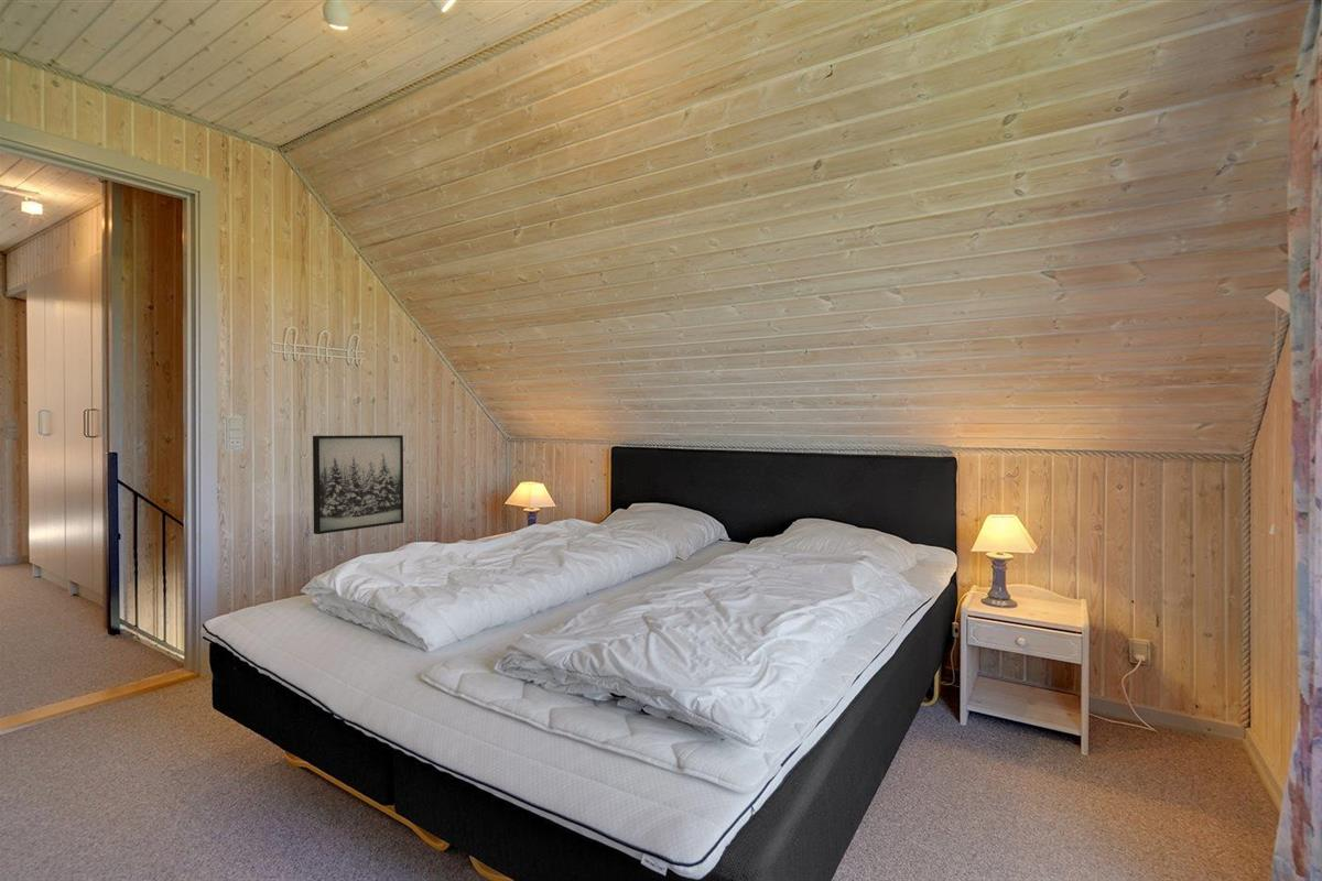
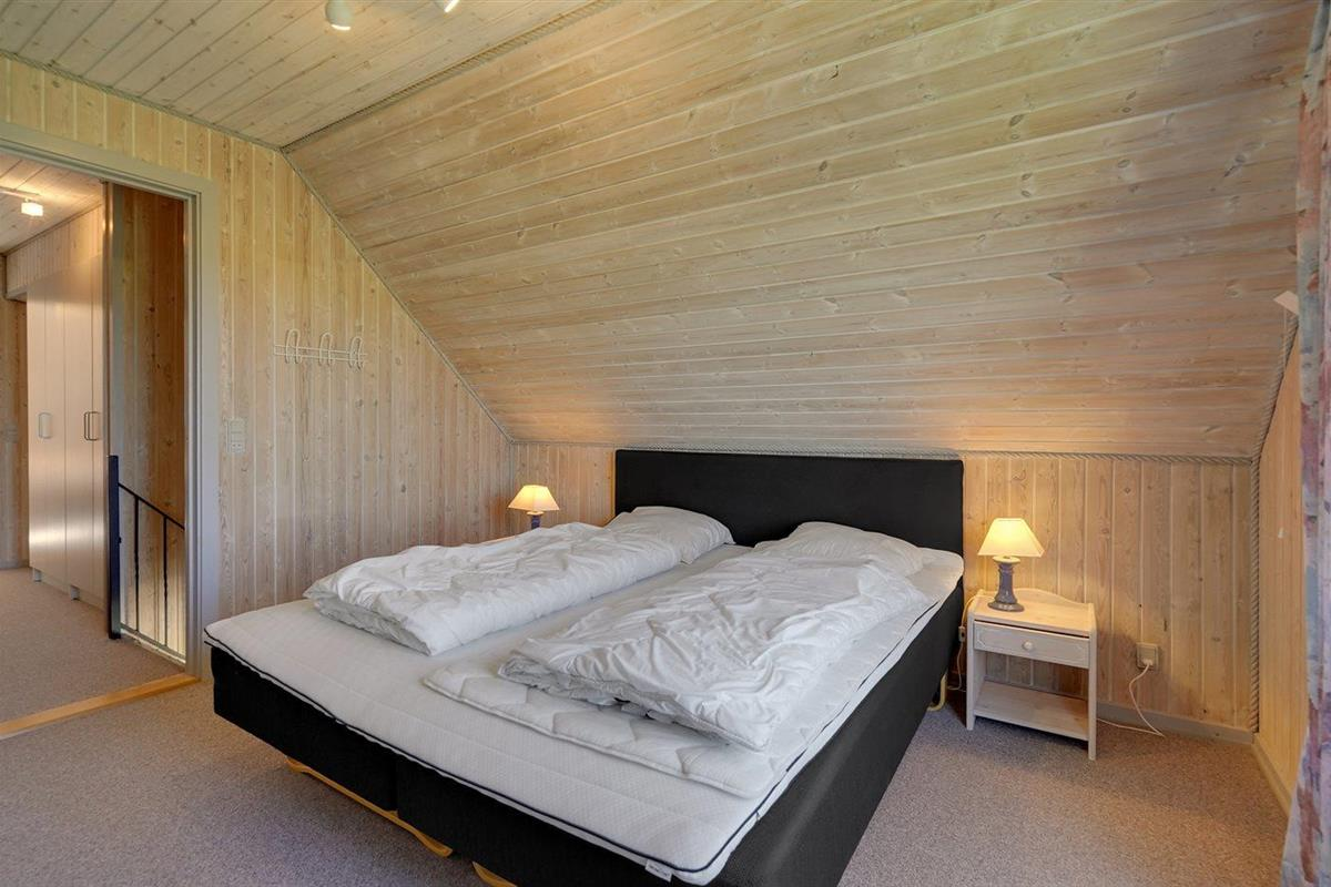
- wall art (360, 481)
